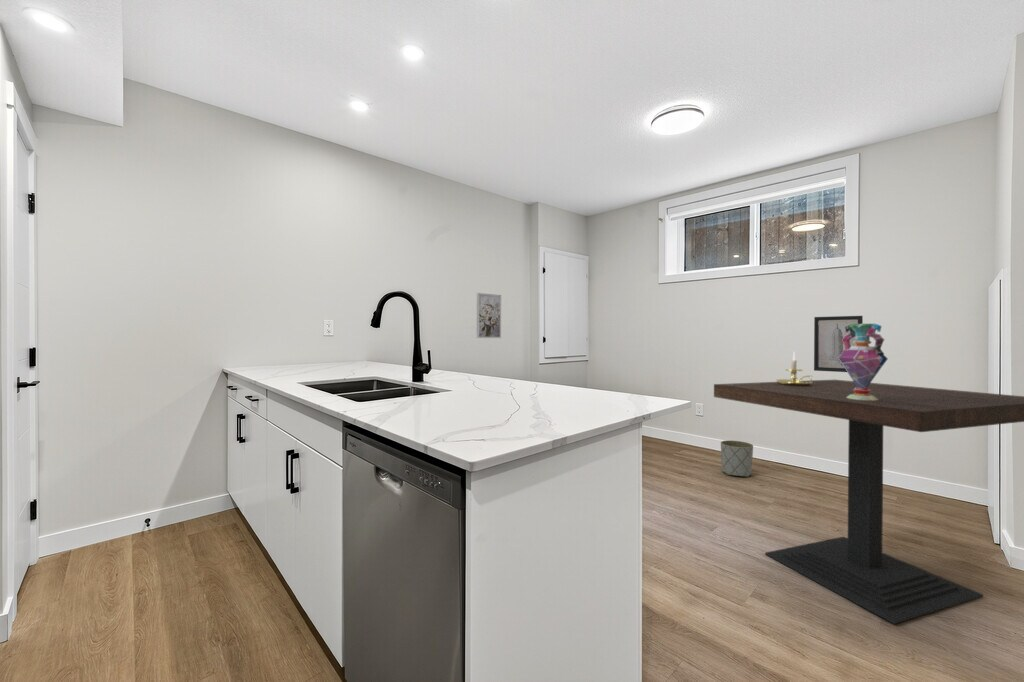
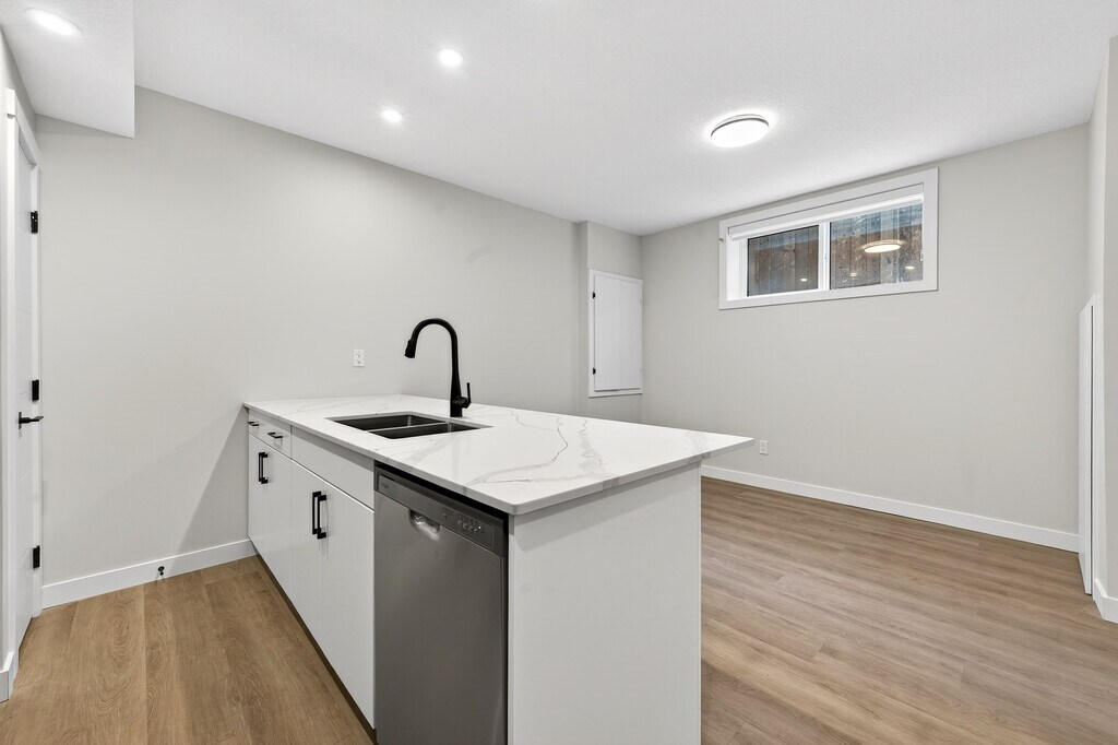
- planter (736, 458)
- dining table (865, 482)
- wall art (489, 316)
- candle holder (795, 367)
- wall art (837, 344)
- vase (862, 360)
